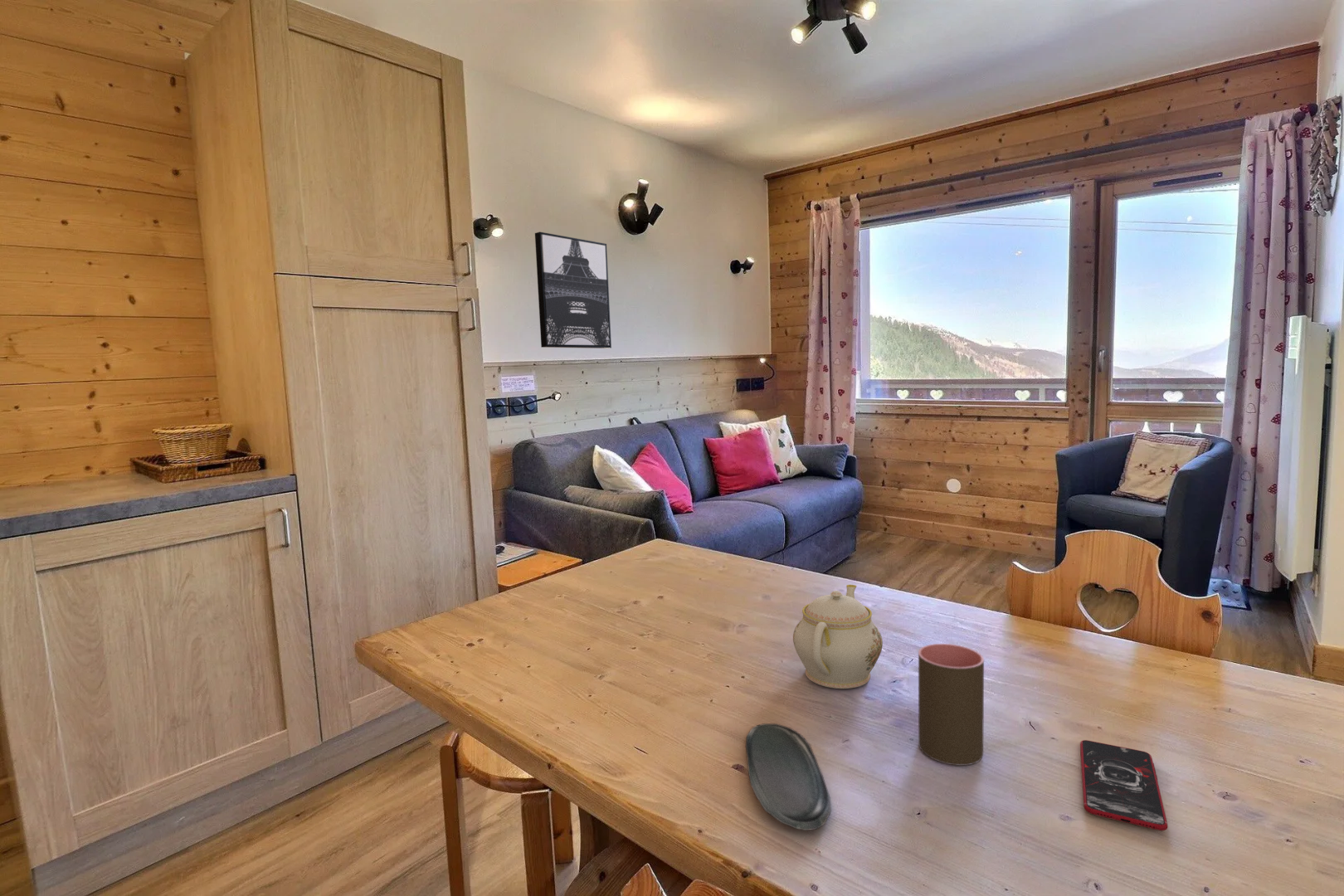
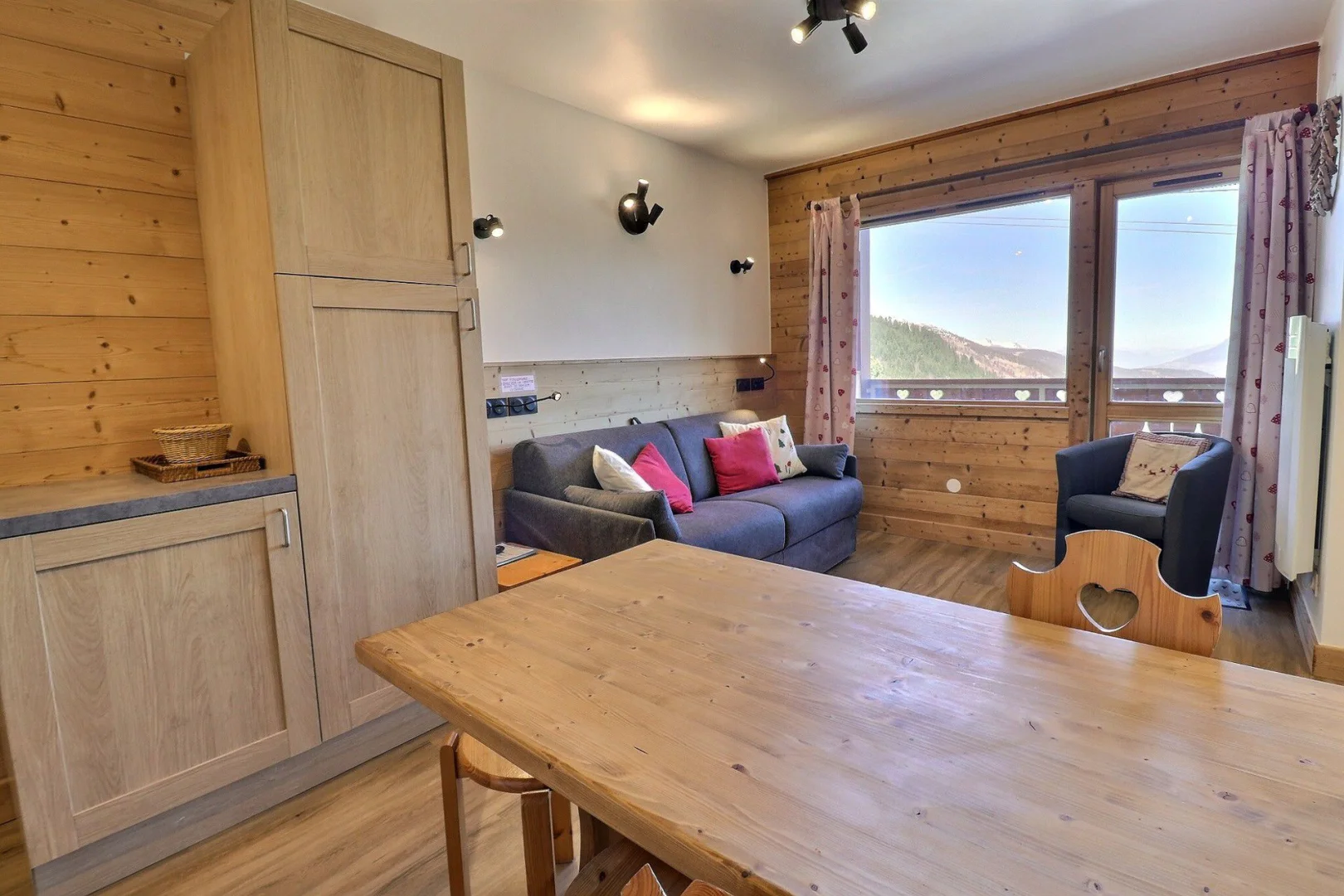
- oval tray (785, 769)
- wall art (575, 293)
- smartphone (1119, 781)
- teapot (835, 634)
- cup (950, 702)
